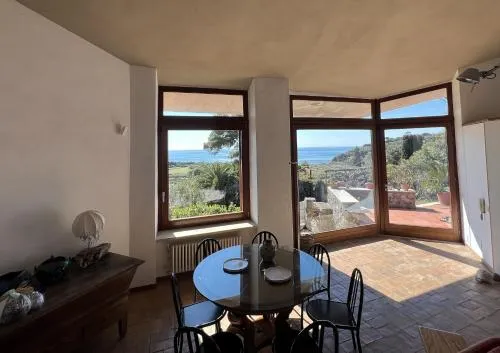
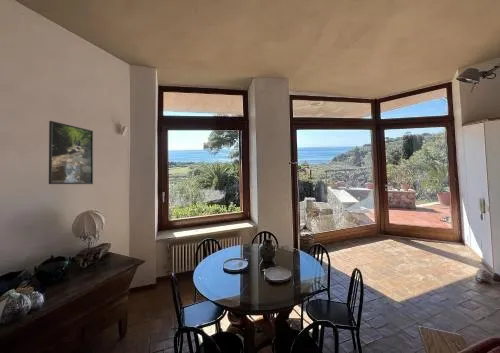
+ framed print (72, 155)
